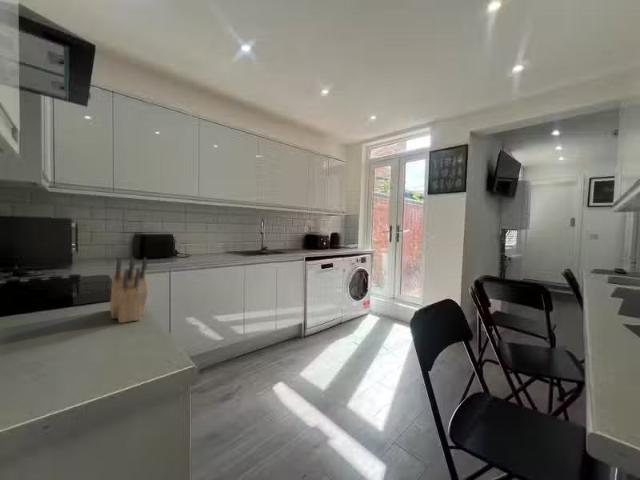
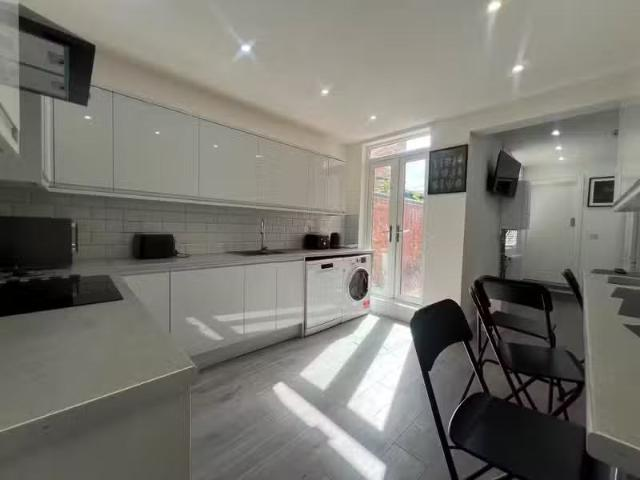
- knife block (128, 285)
